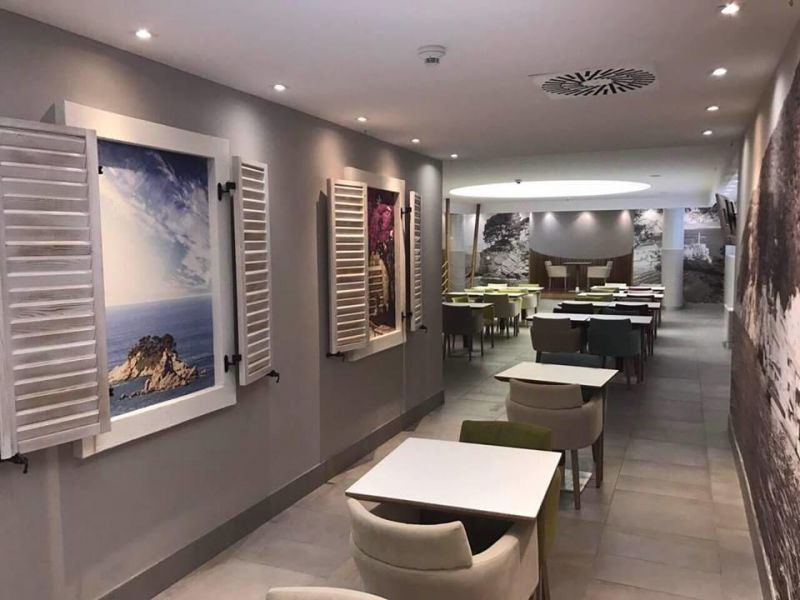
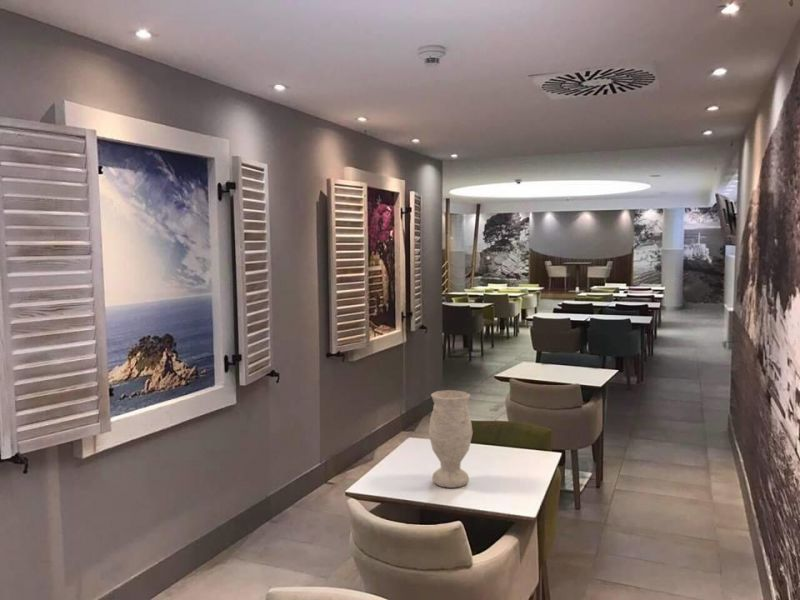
+ vase (450, 438)
